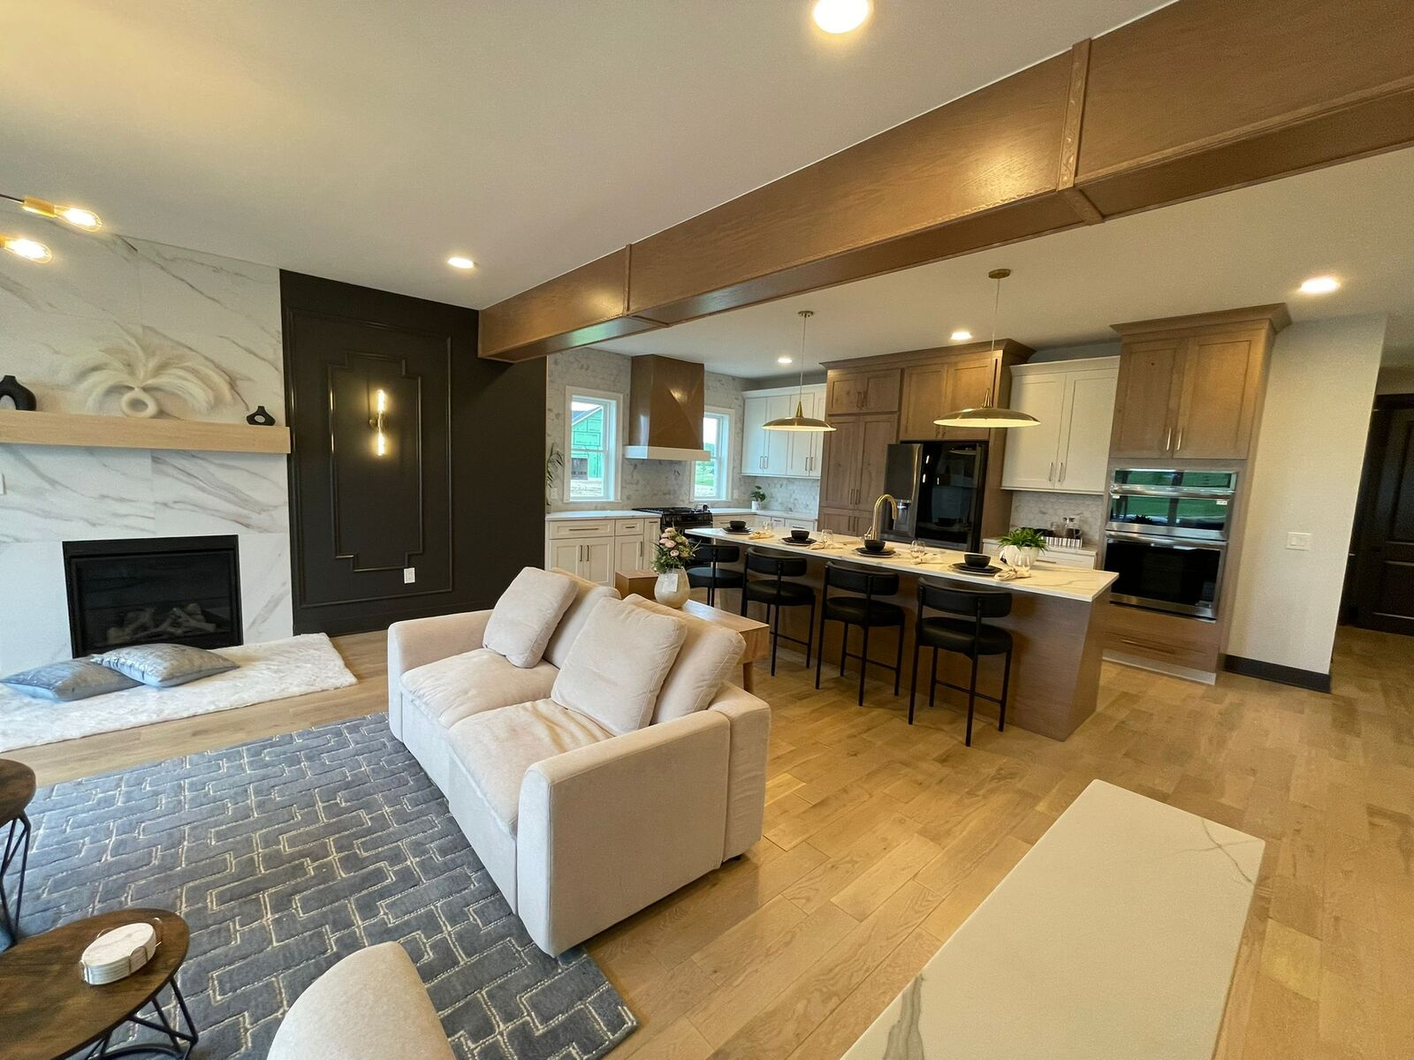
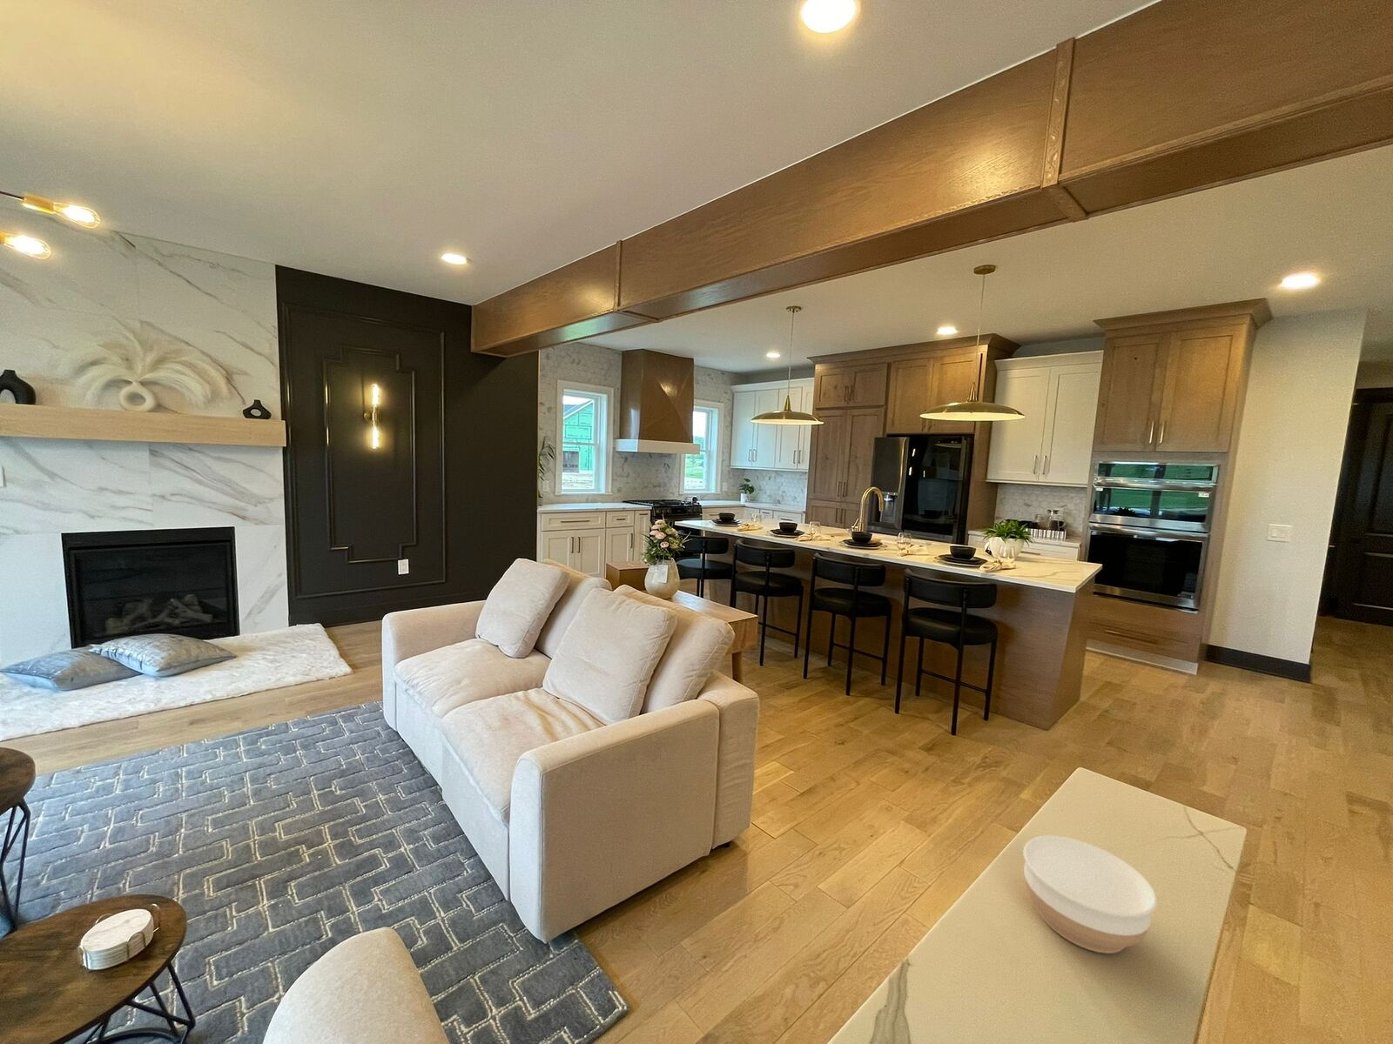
+ bowl (1083, 896)
